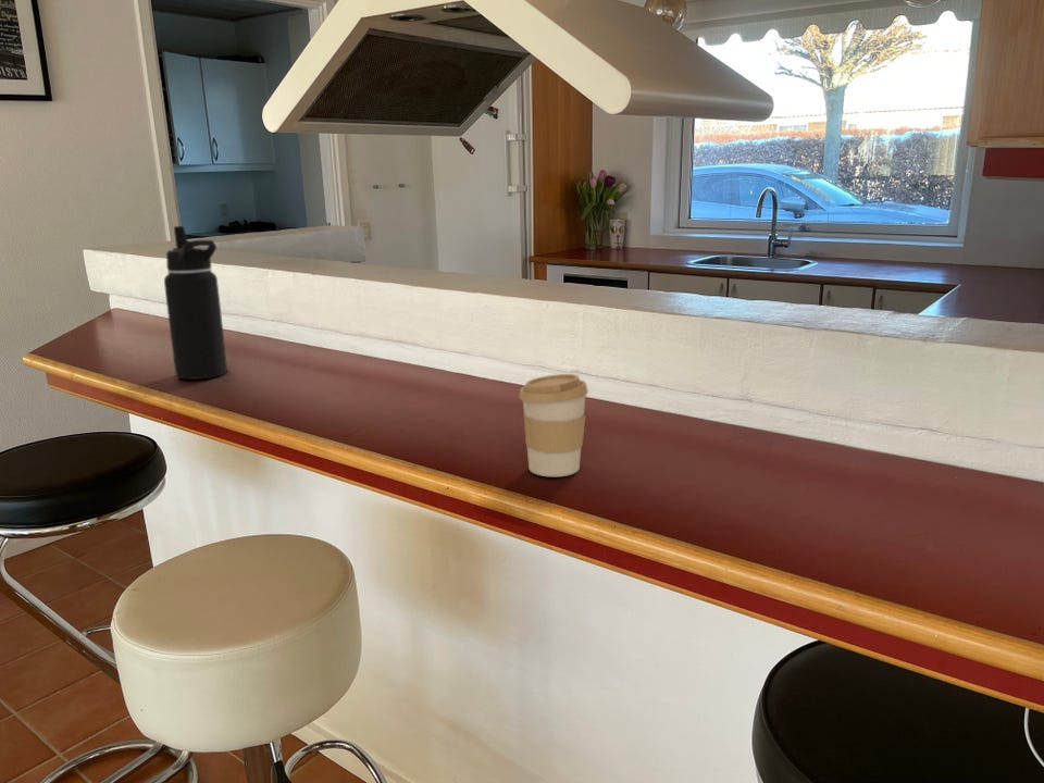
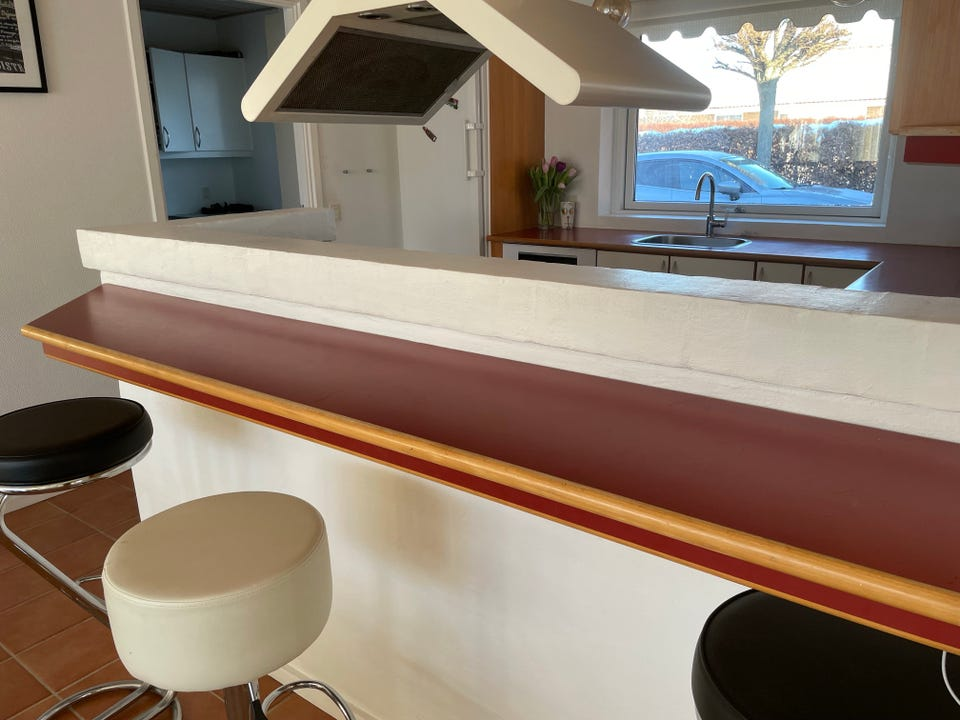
- coffee cup (554, 423)
- water bottle (196, 302)
